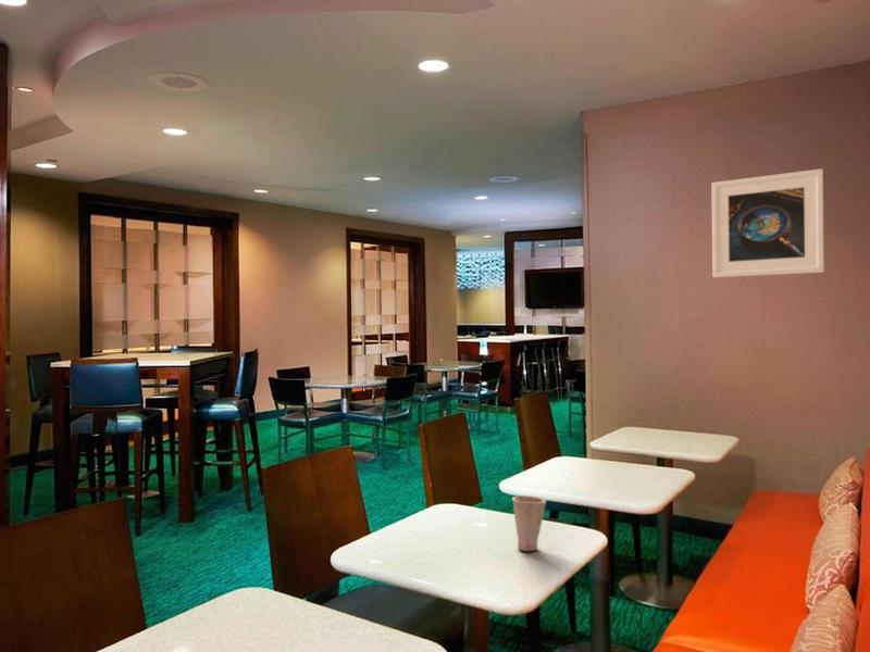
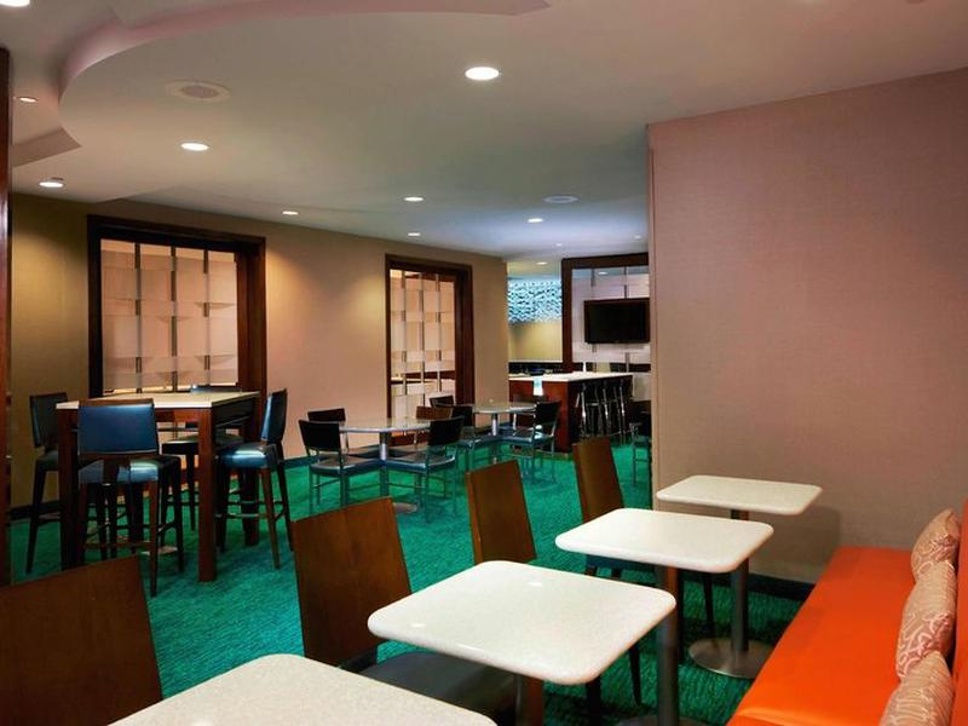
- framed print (765, 225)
- cup (530, 523)
